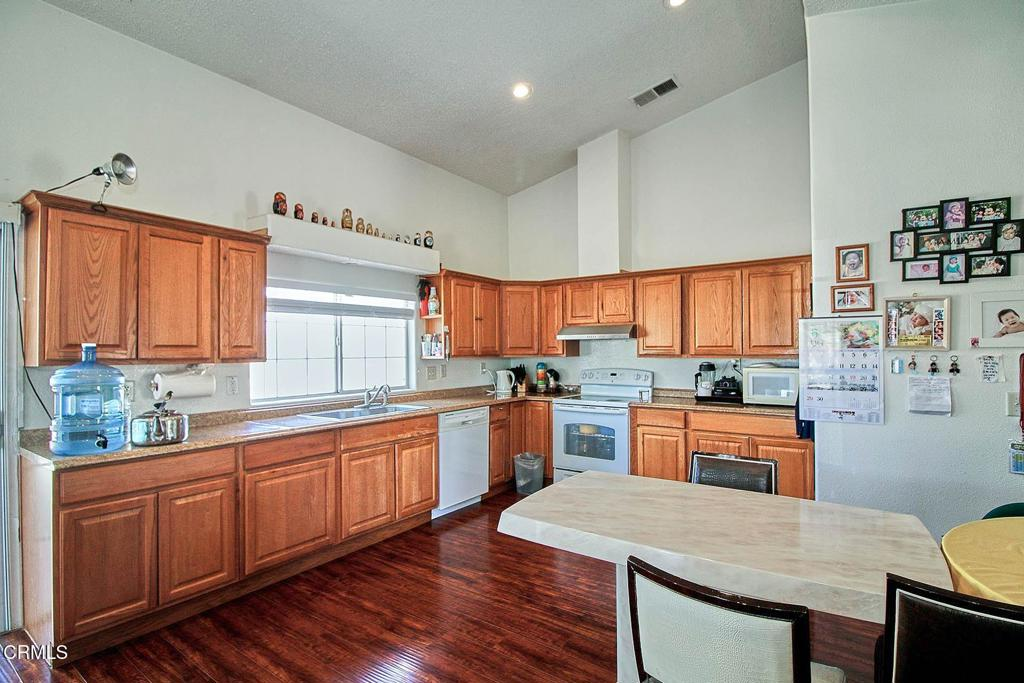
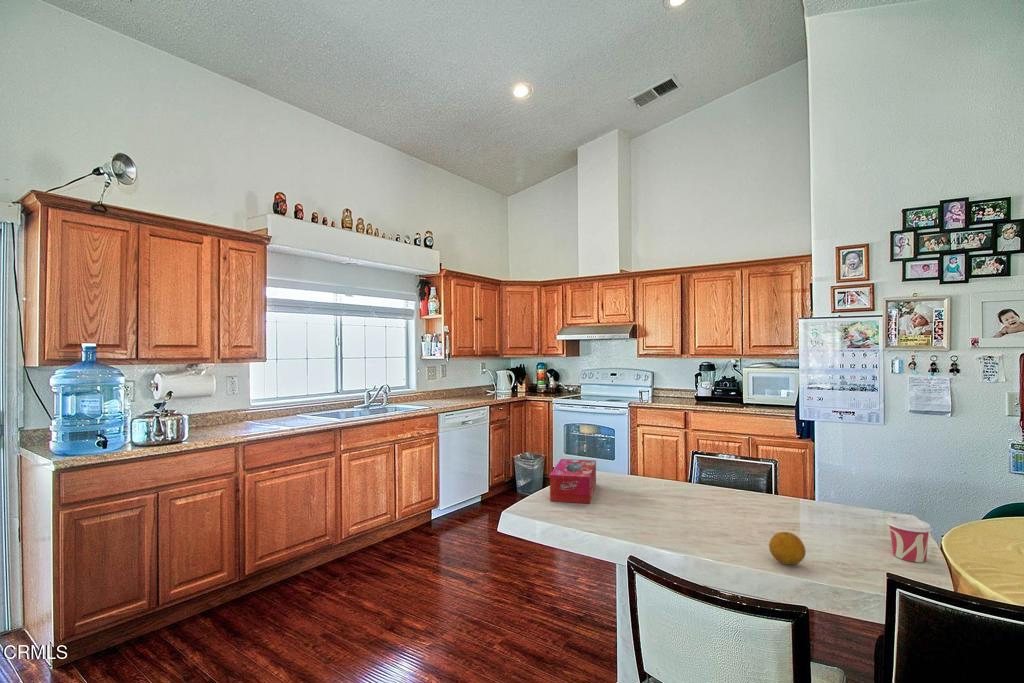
+ fruit (787, 548)
+ cup (909, 539)
+ tissue box (574, 479)
